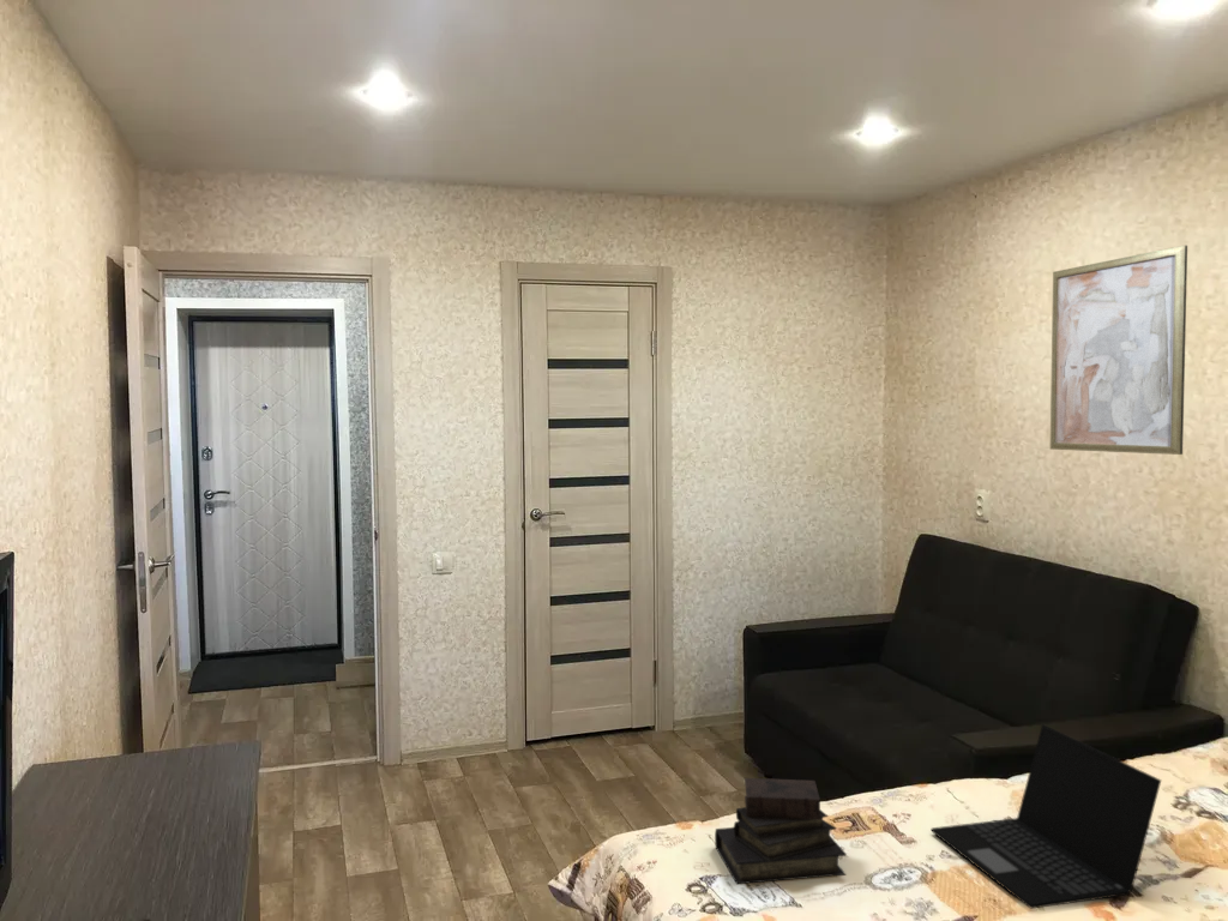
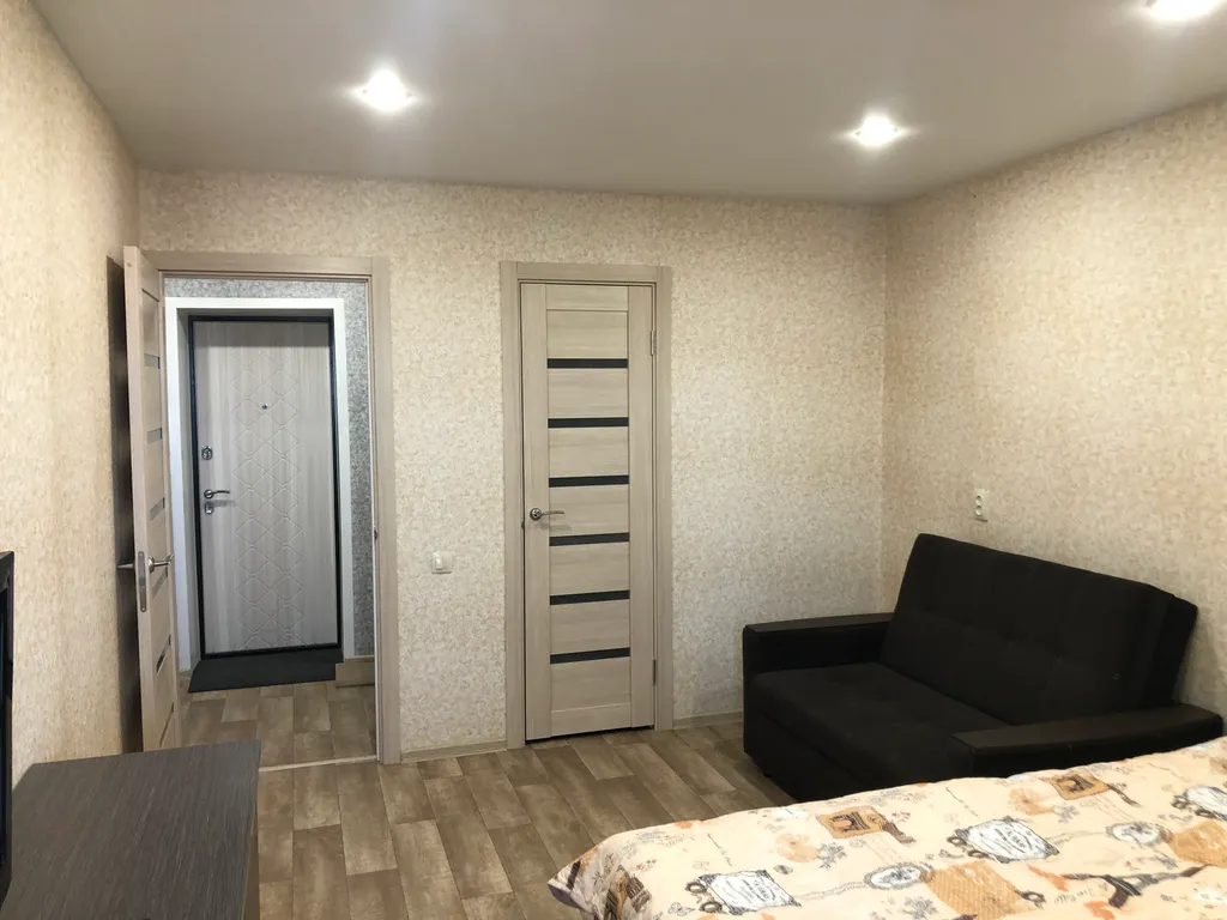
- wall art (1112, 355)
- laptop (1039, 807)
- diary (778, 826)
